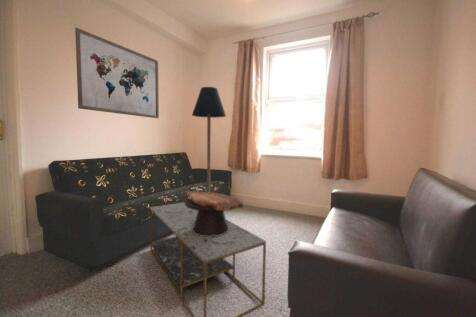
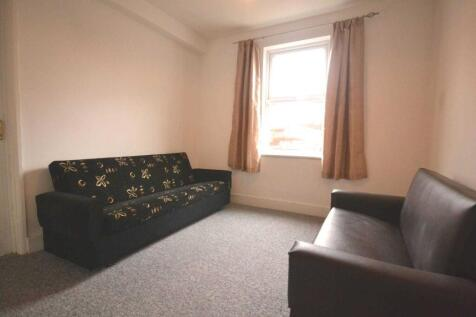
- wall art (124, 81)
- coffee table (196, 247)
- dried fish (209, 212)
- floor lamp (208, 159)
